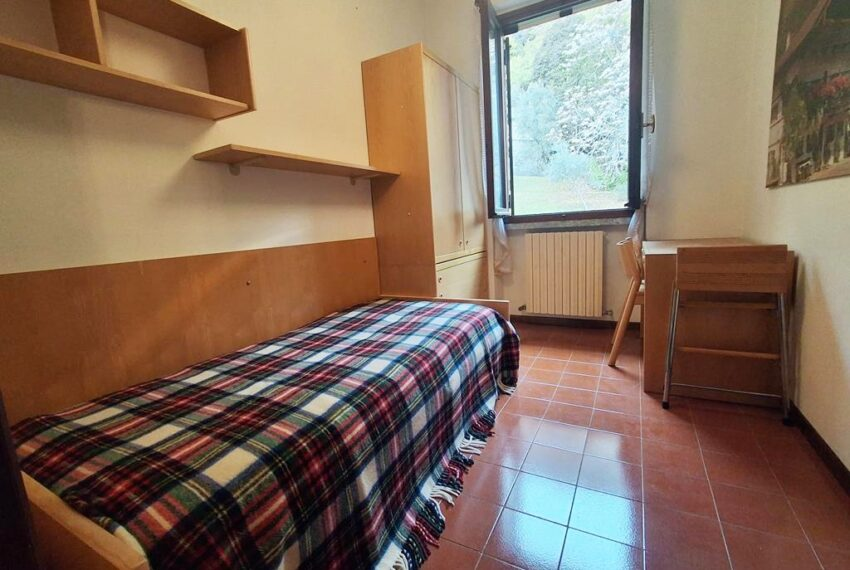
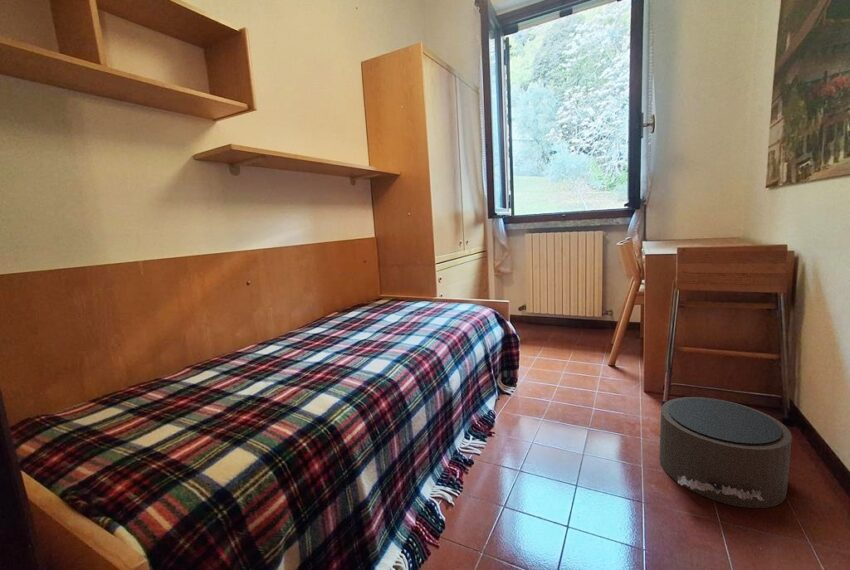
+ pouf (708, 442)
